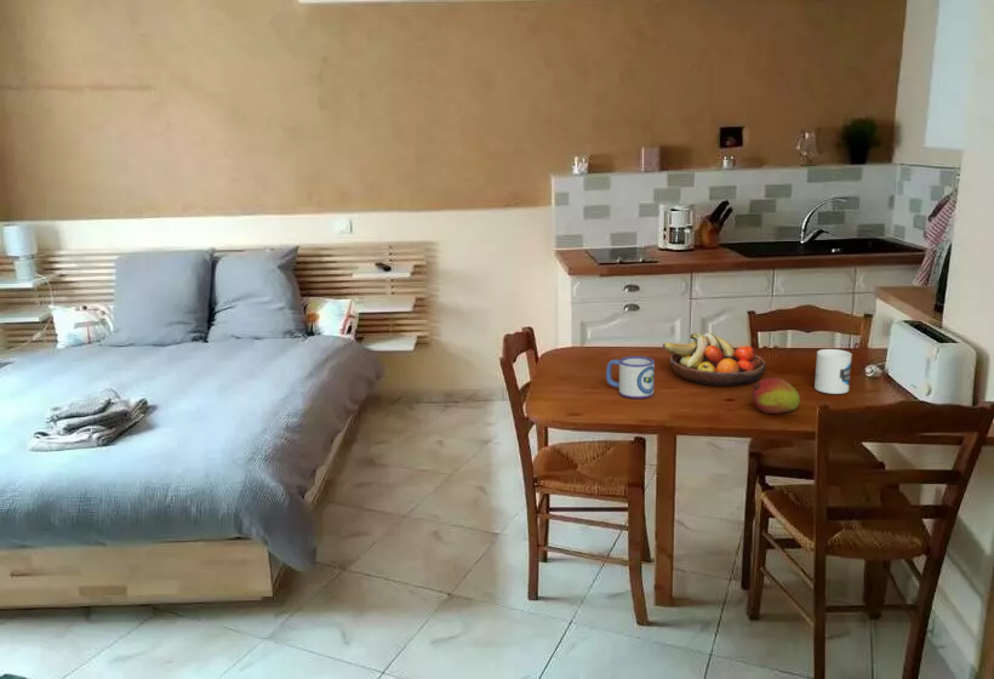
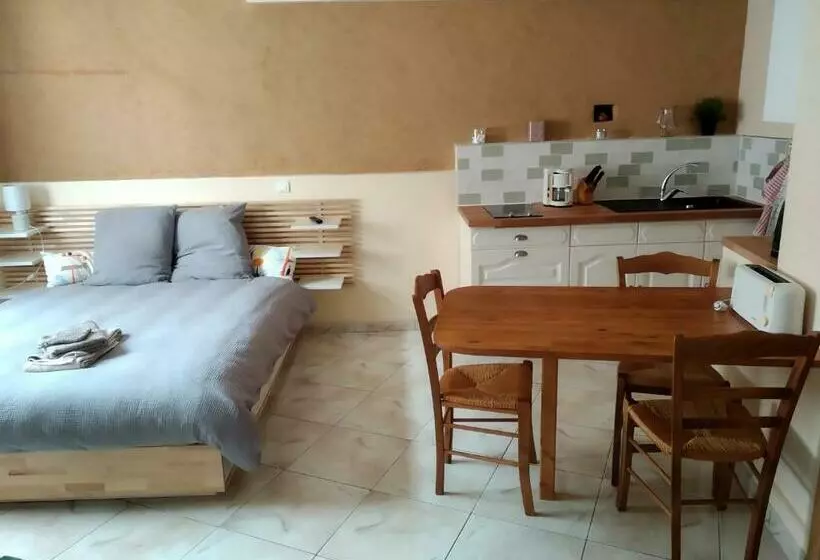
- mug (835, 370)
- mug (629, 376)
- fruit bowl (716, 355)
- fruit (775, 395)
